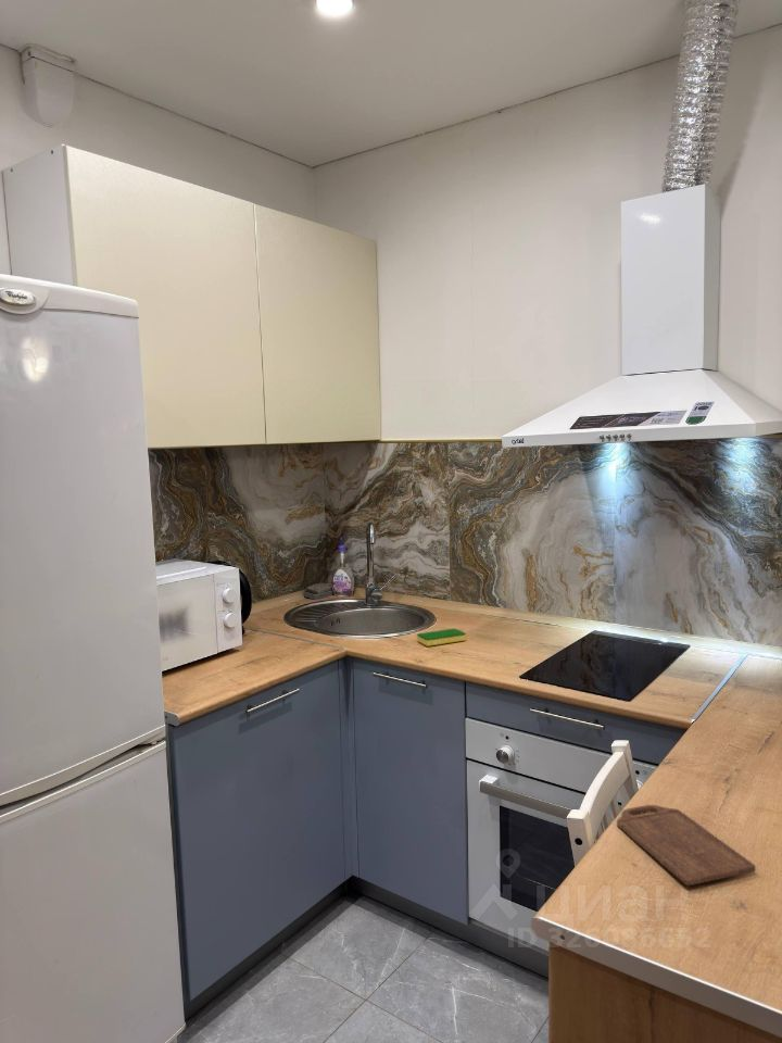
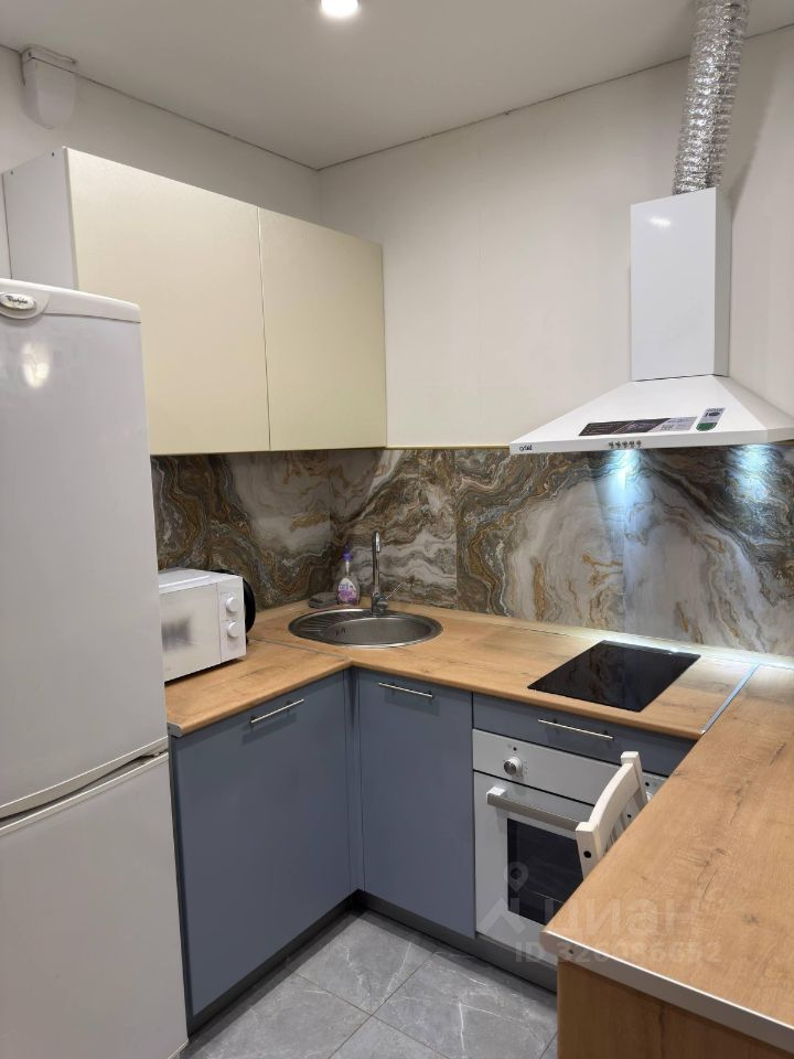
- dish sponge (441, 637)
- cutting board (676, 839)
